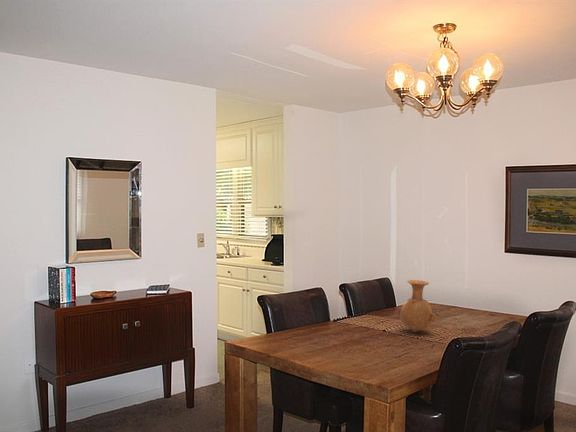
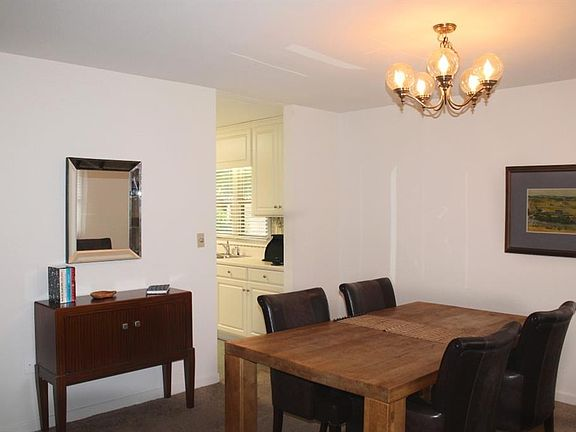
- vase (416, 306)
